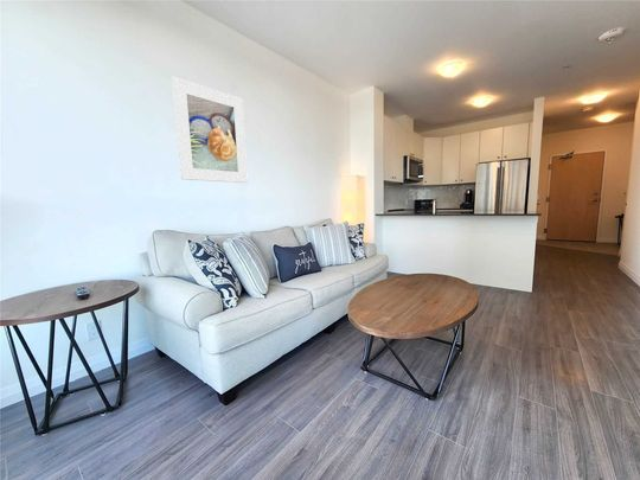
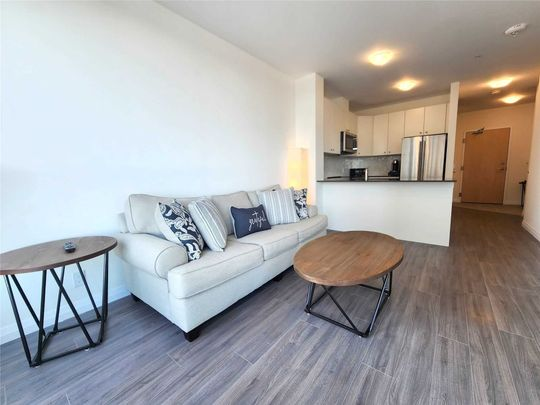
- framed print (213, 135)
